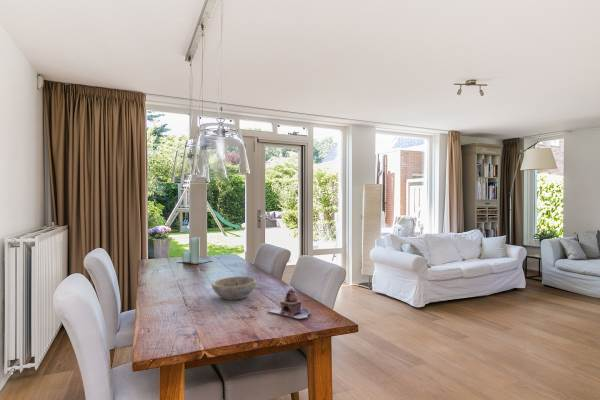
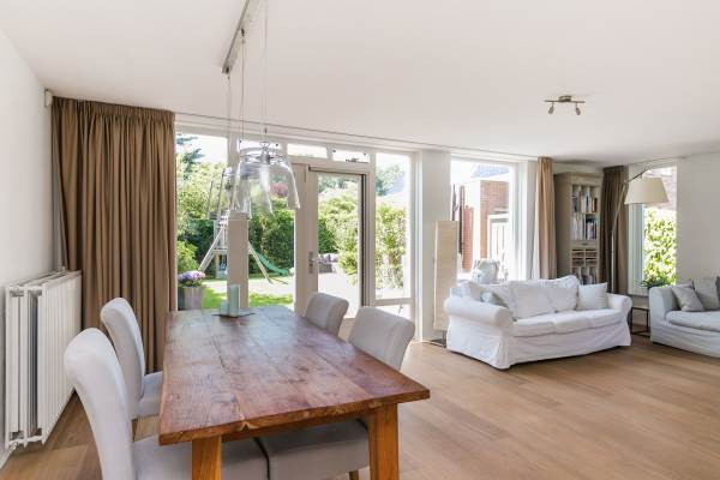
- teapot (292, 301)
- bowl (234, 288)
